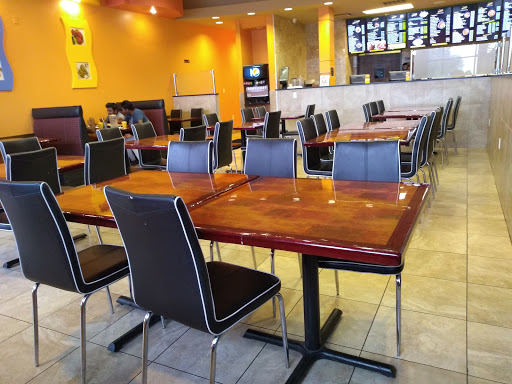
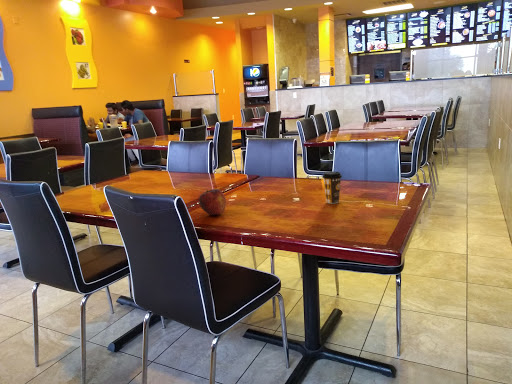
+ fruit (212, 201)
+ coffee cup (332, 187)
